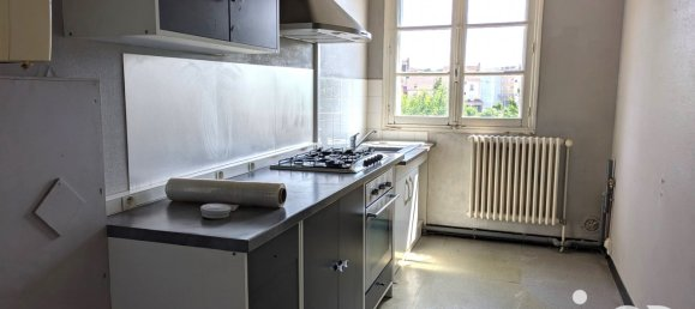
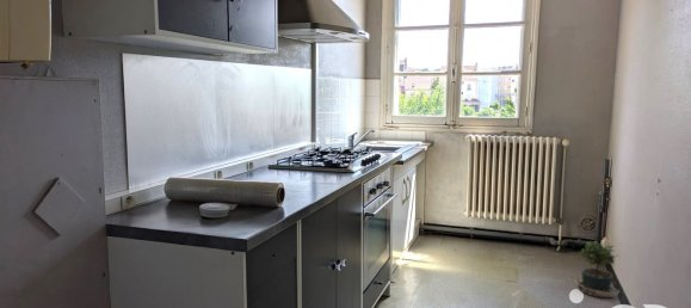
+ potted plant (593, 264)
